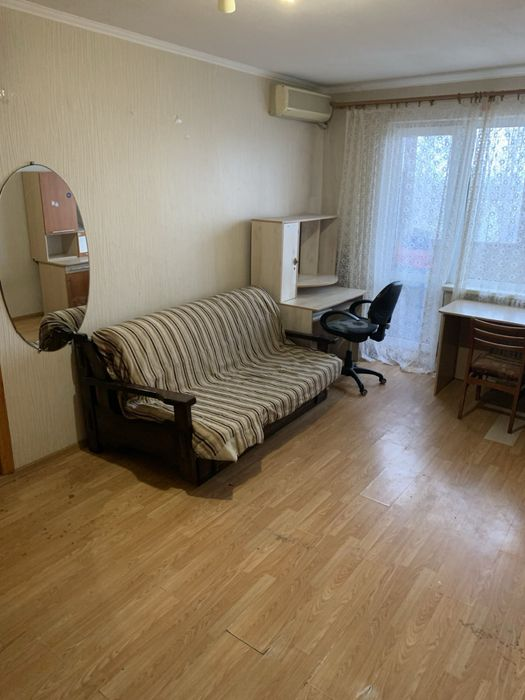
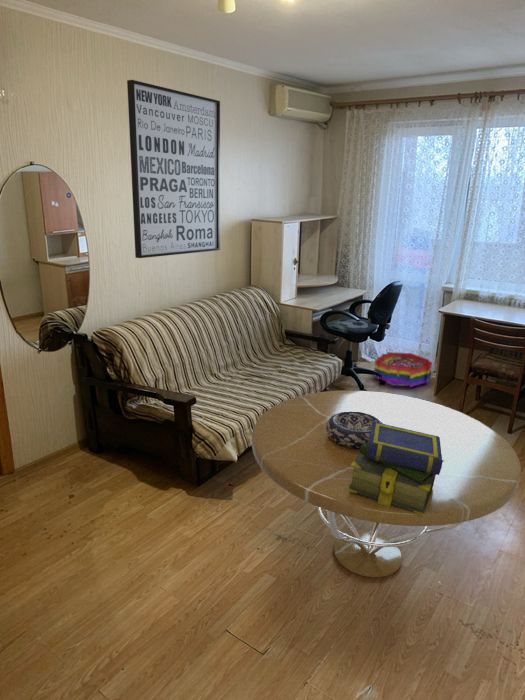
+ wall art (179, 176)
+ decorative bowl (355, 429)
+ stack of books (398, 462)
+ coffee table (372, 498)
+ storage bin (401, 368)
